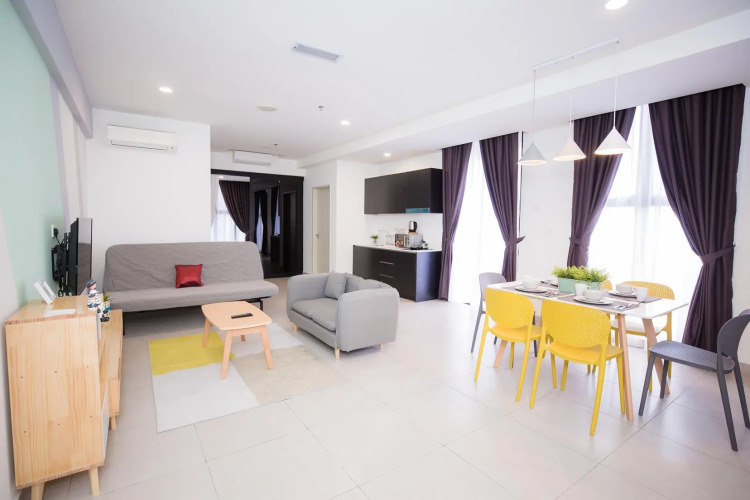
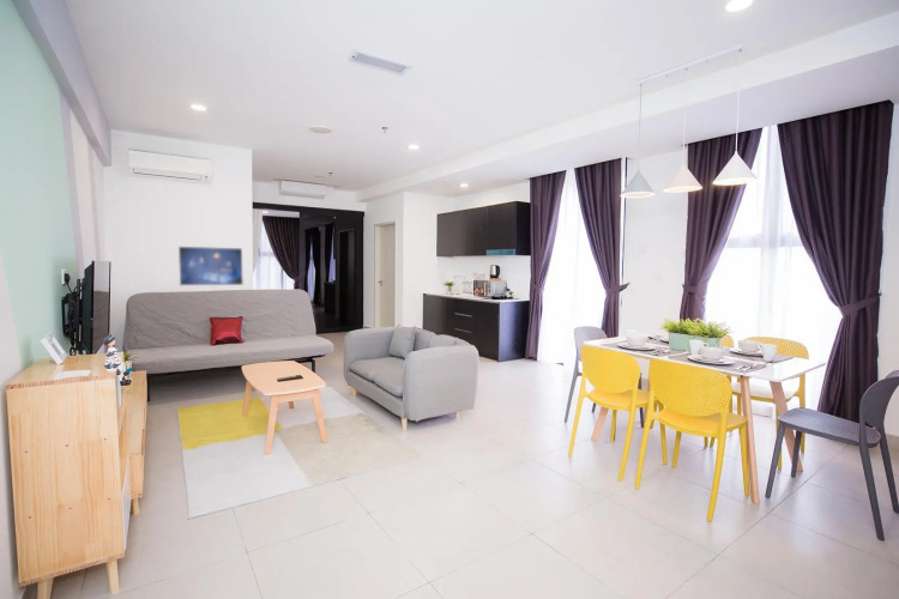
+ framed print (211, 266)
